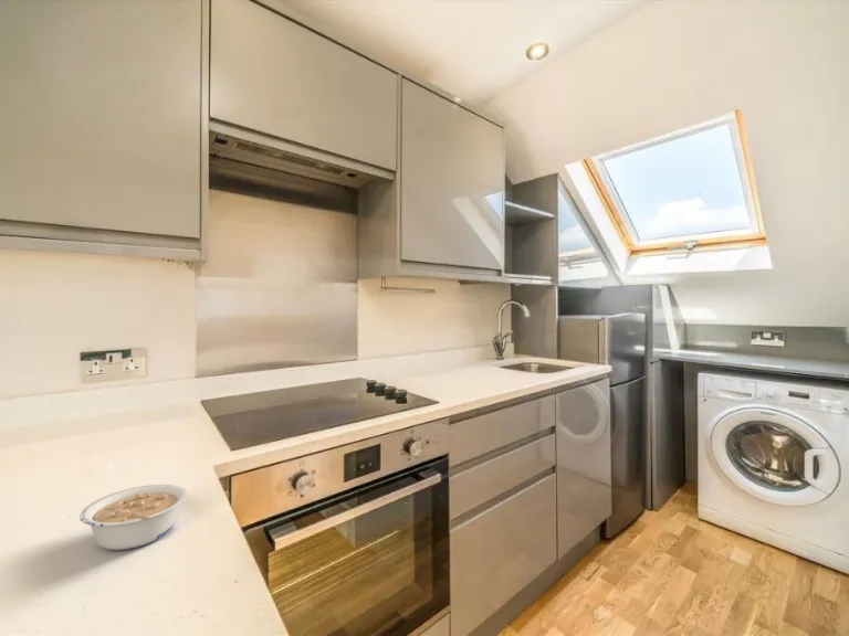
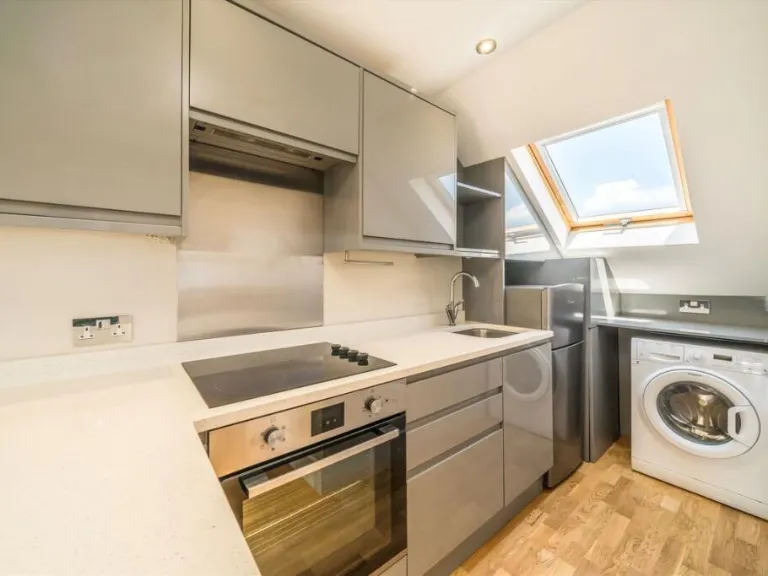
- legume (139, 515)
